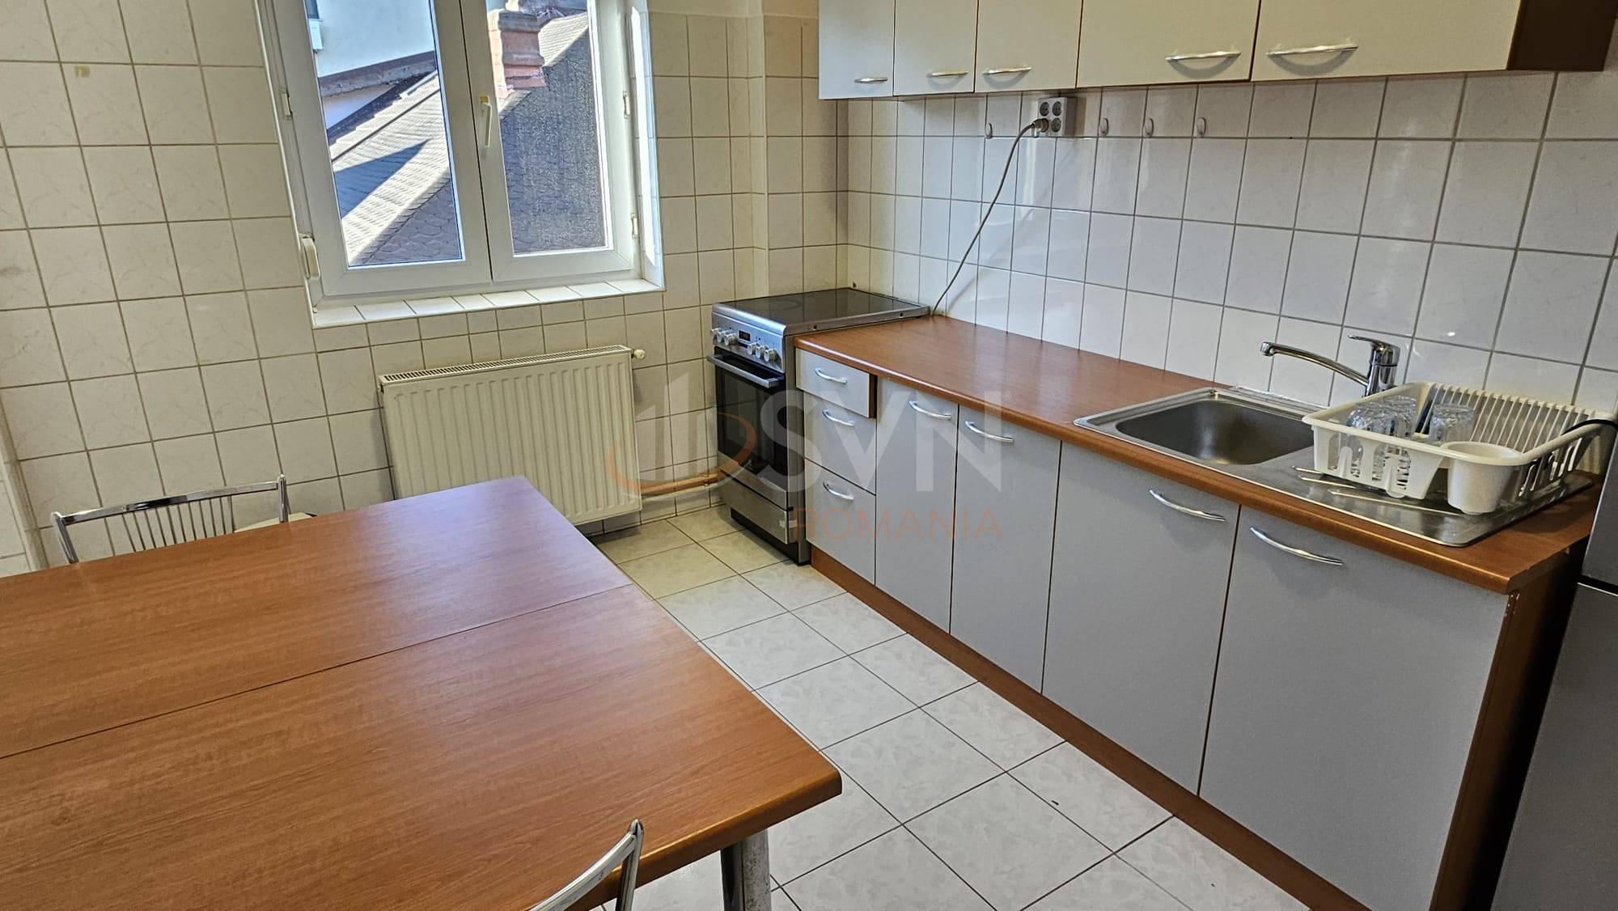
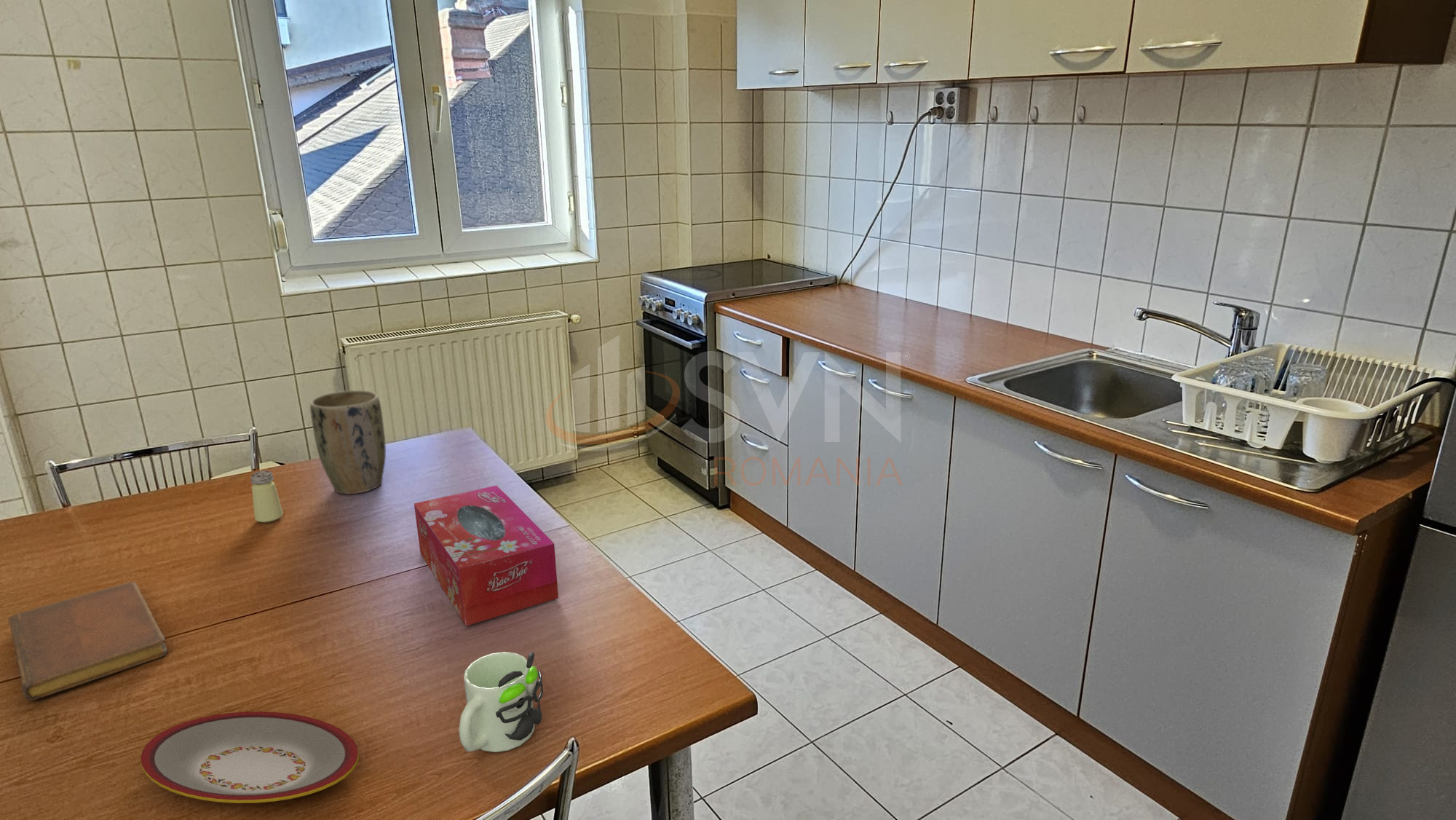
+ plant pot (351, 443)
+ mug (496, 702)
+ saltshaker (265, 495)
+ plate (251, 761)
+ tissue box (483, 548)
+ notebook (86, 634)
